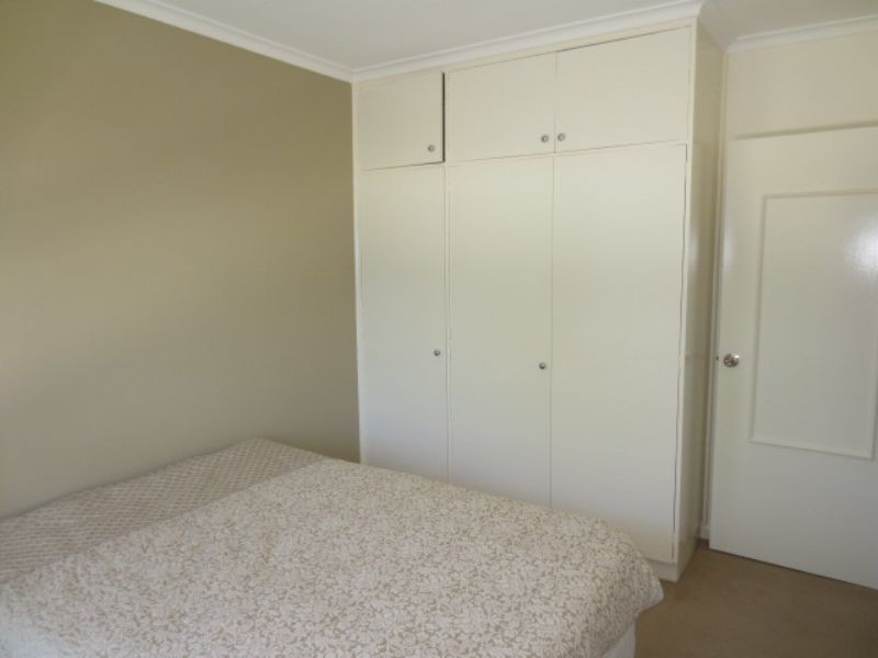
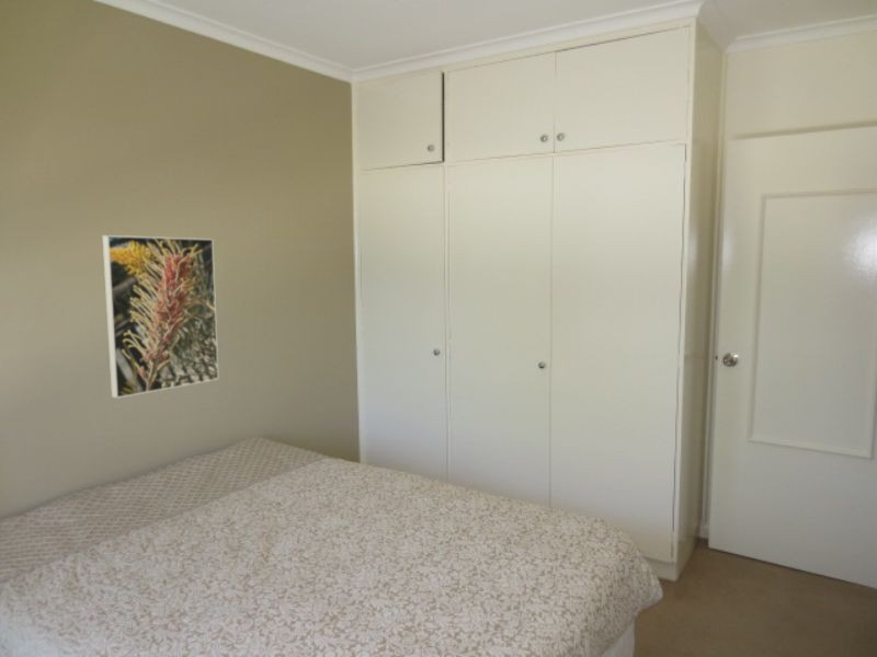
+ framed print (164, 313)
